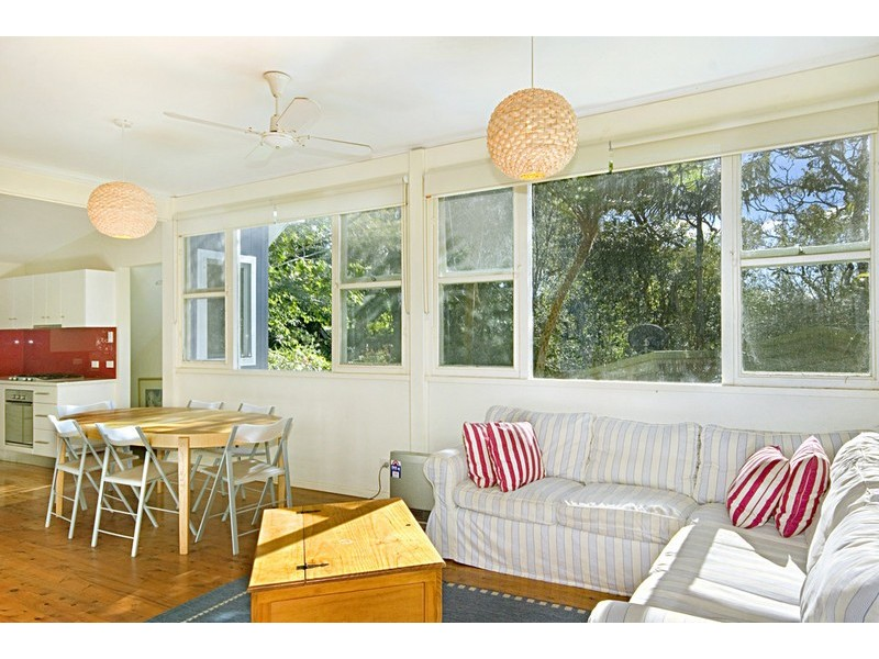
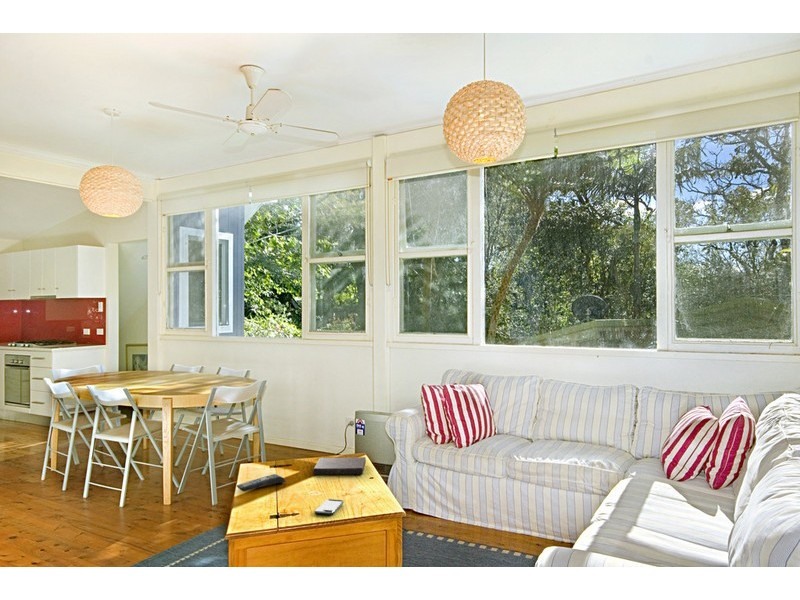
+ book (340, 465)
+ smartphone (329, 507)
+ remote control (261, 482)
